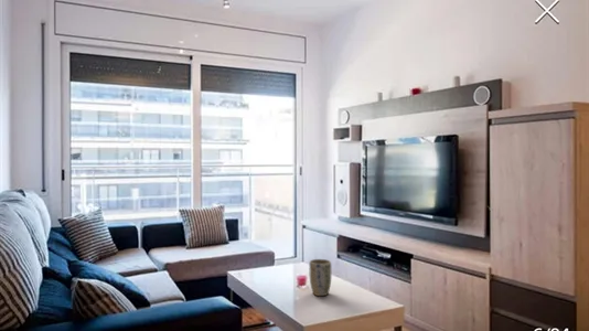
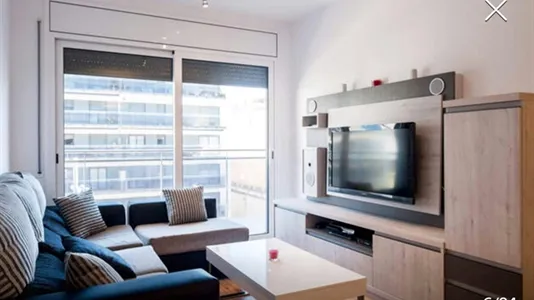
- plant pot (320, 277)
